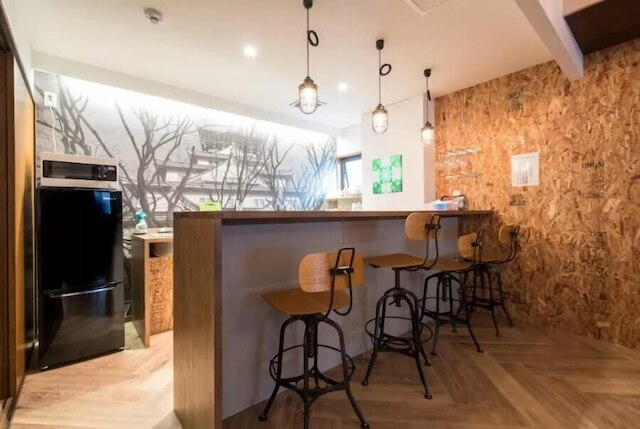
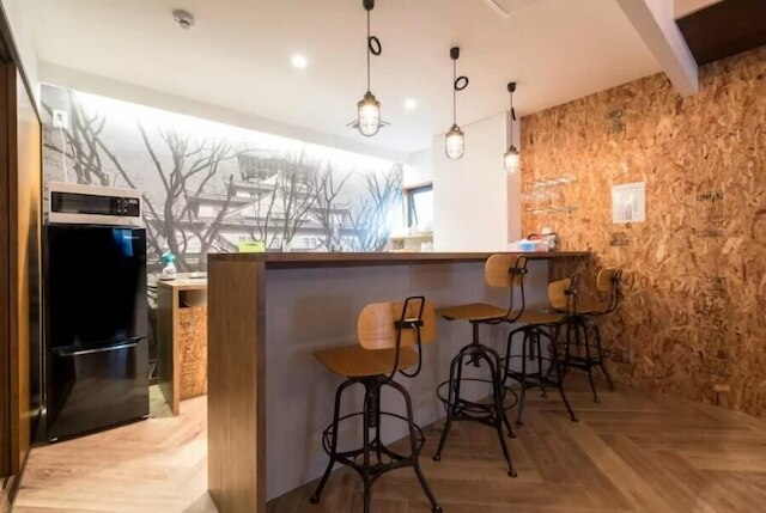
- wall art (386, 175)
